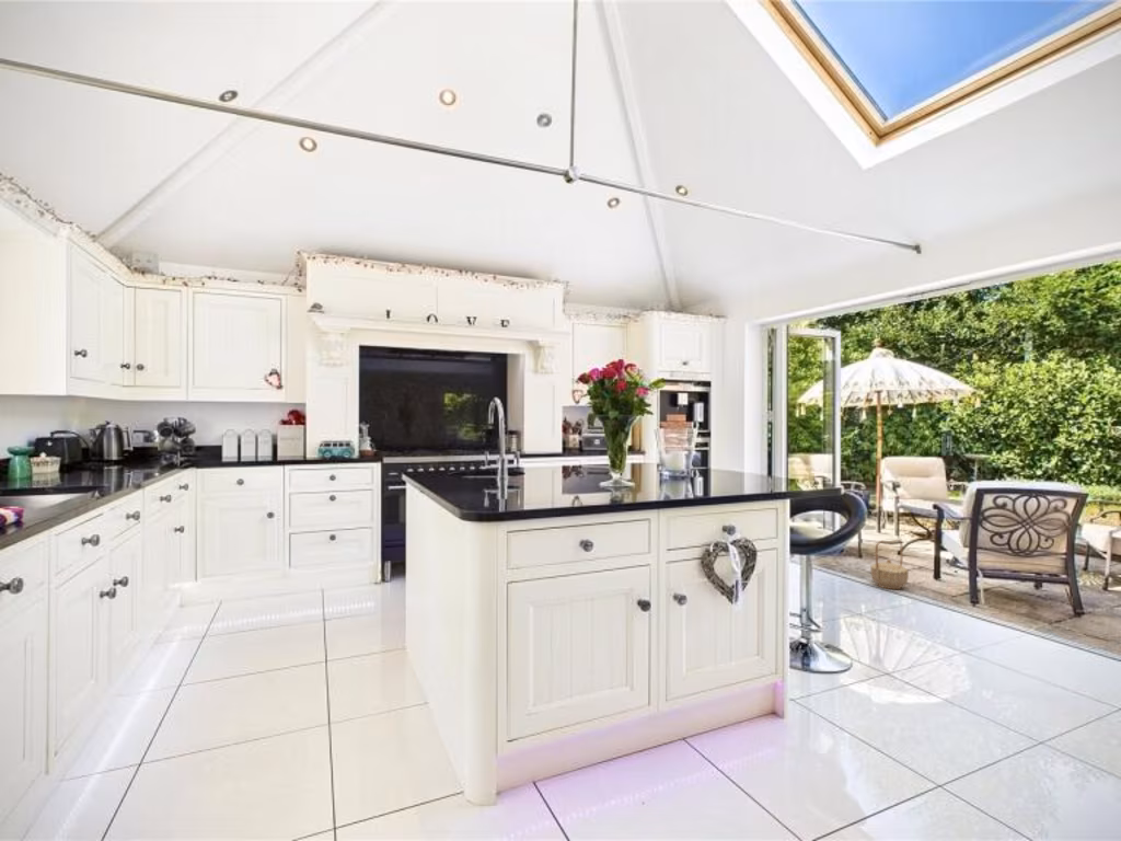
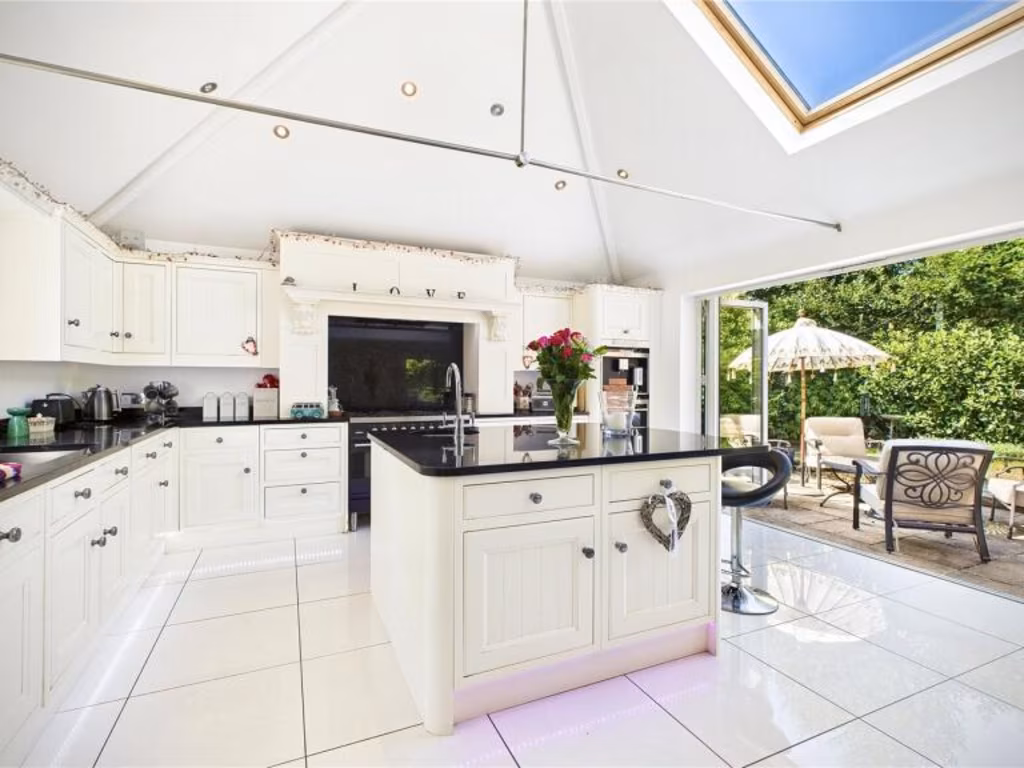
- basket (889, 563)
